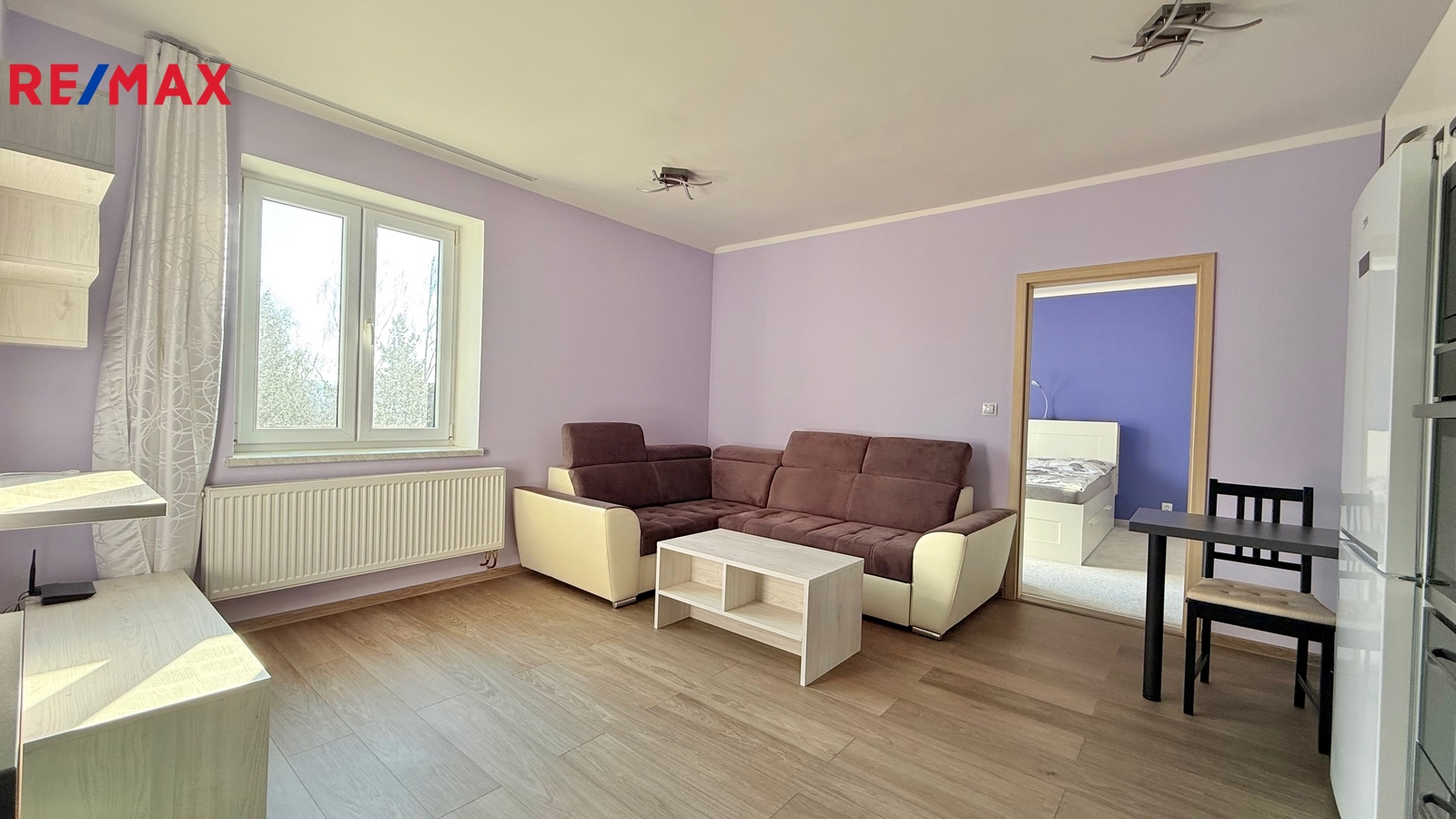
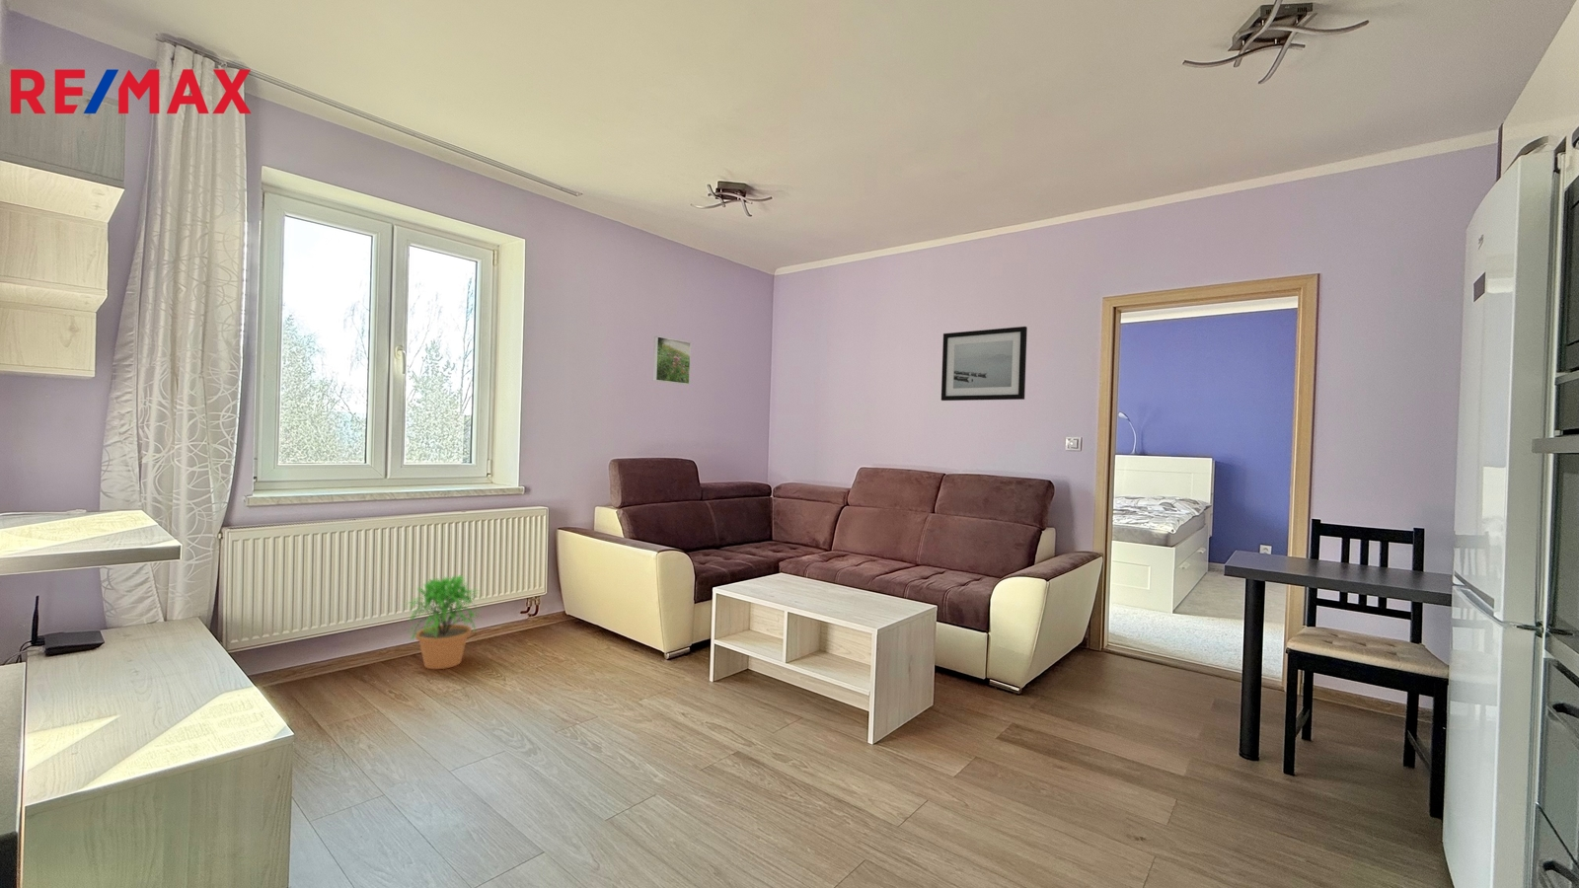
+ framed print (672, 360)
+ potted plant (442, 618)
+ wall art (981, 365)
